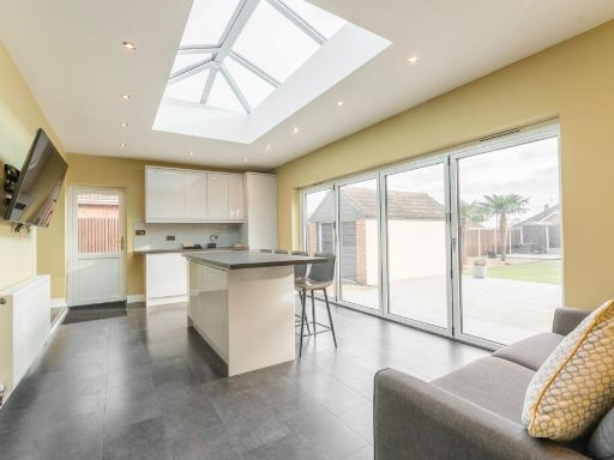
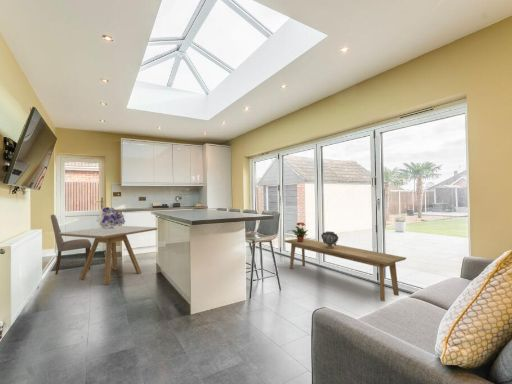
+ potted plant (300, 231)
+ bench (335, 256)
+ decorative urn (329, 239)
+ dining table (110, 253)
+ bouquet (108, 219)
+ dining chair (72, 241)
